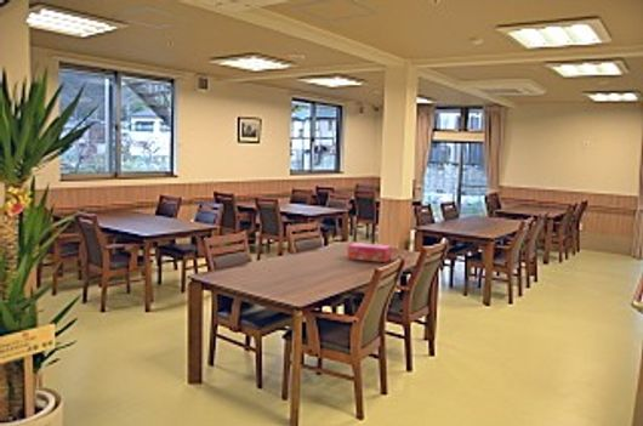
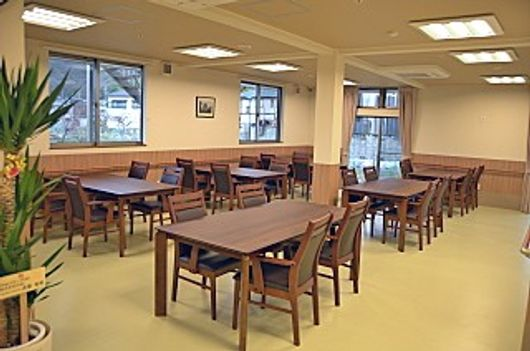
- tissue box (369, 251)
